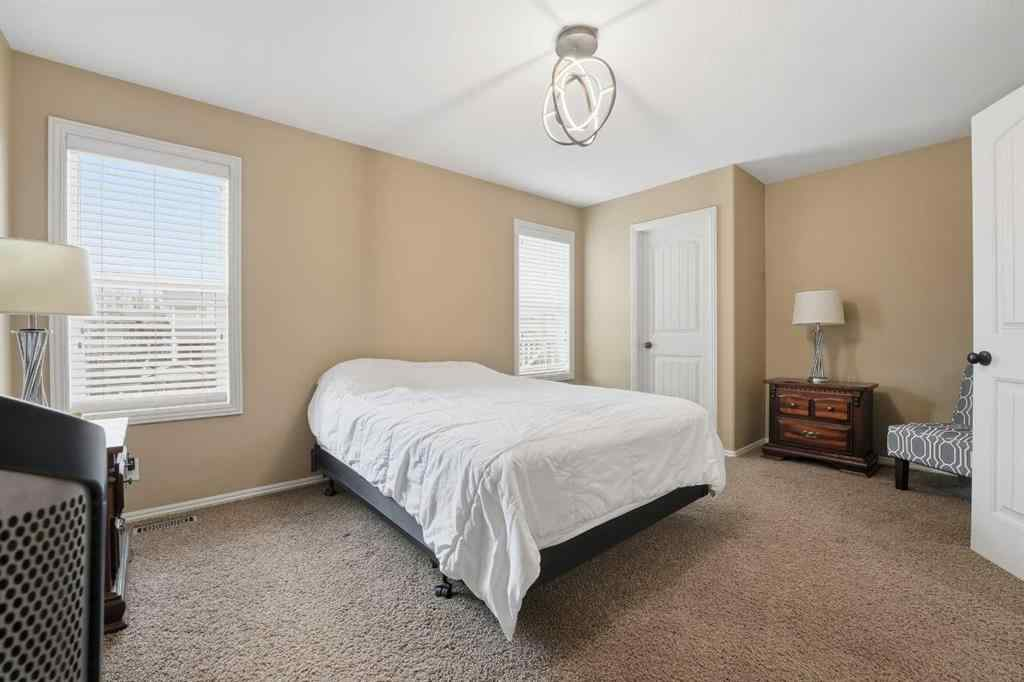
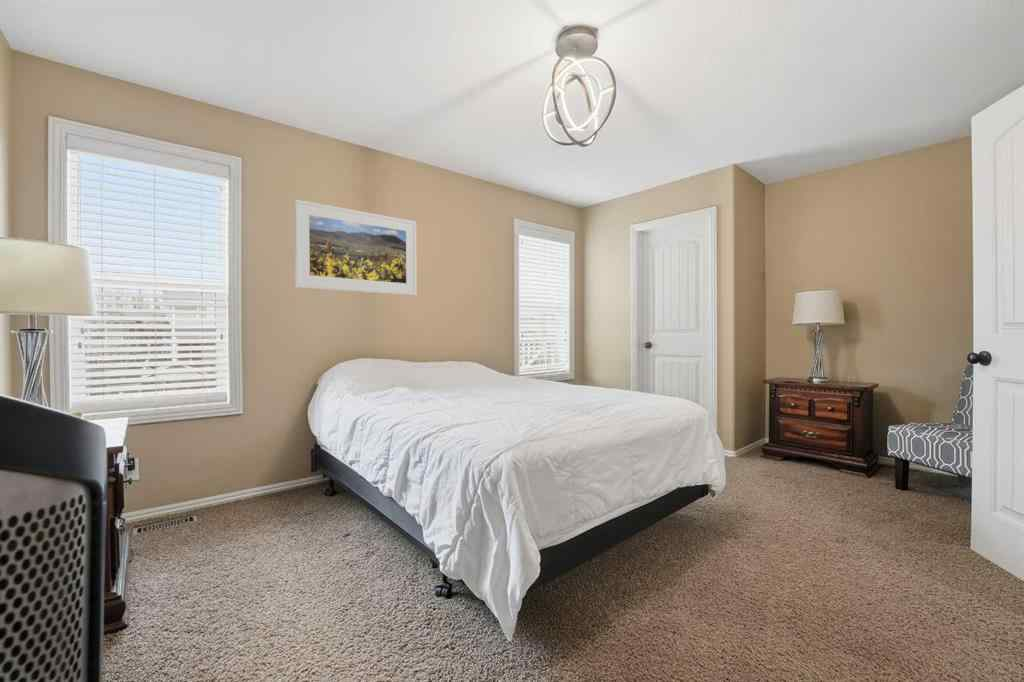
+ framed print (360, 251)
